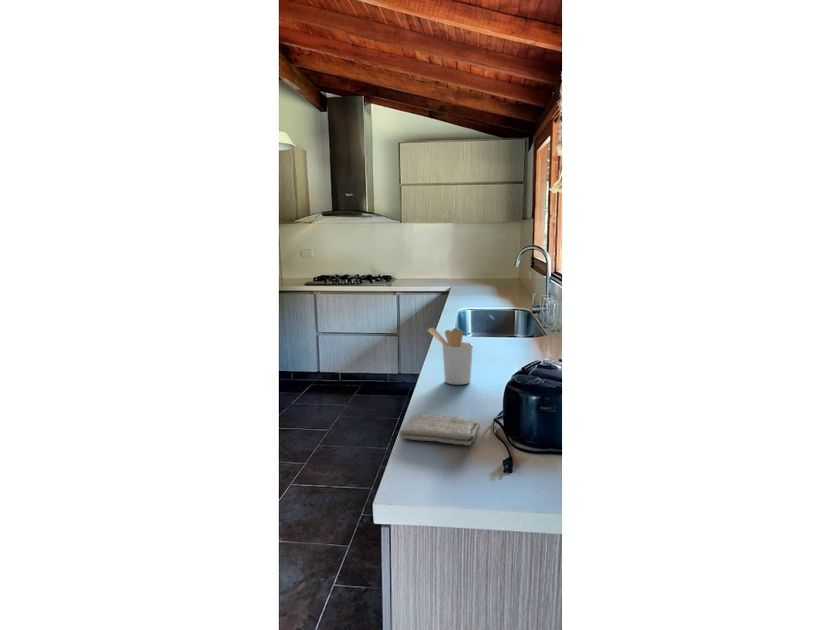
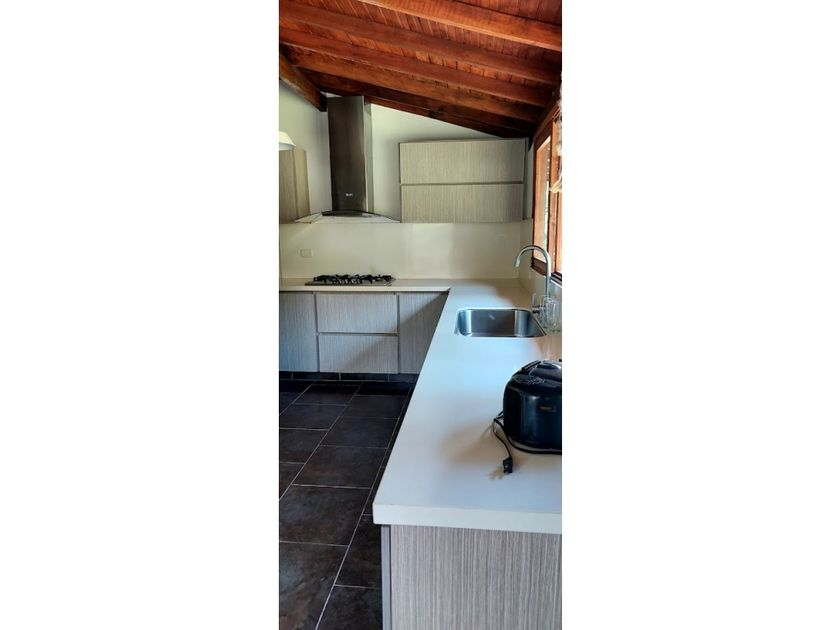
- washcloth (440, 428)
- utensil holder (449, 353)
